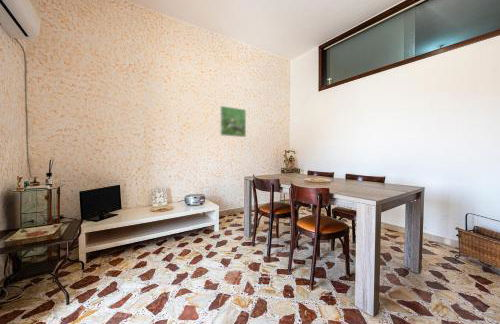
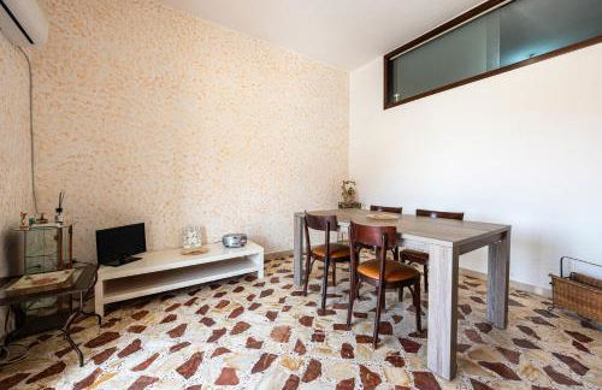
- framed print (233, 122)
